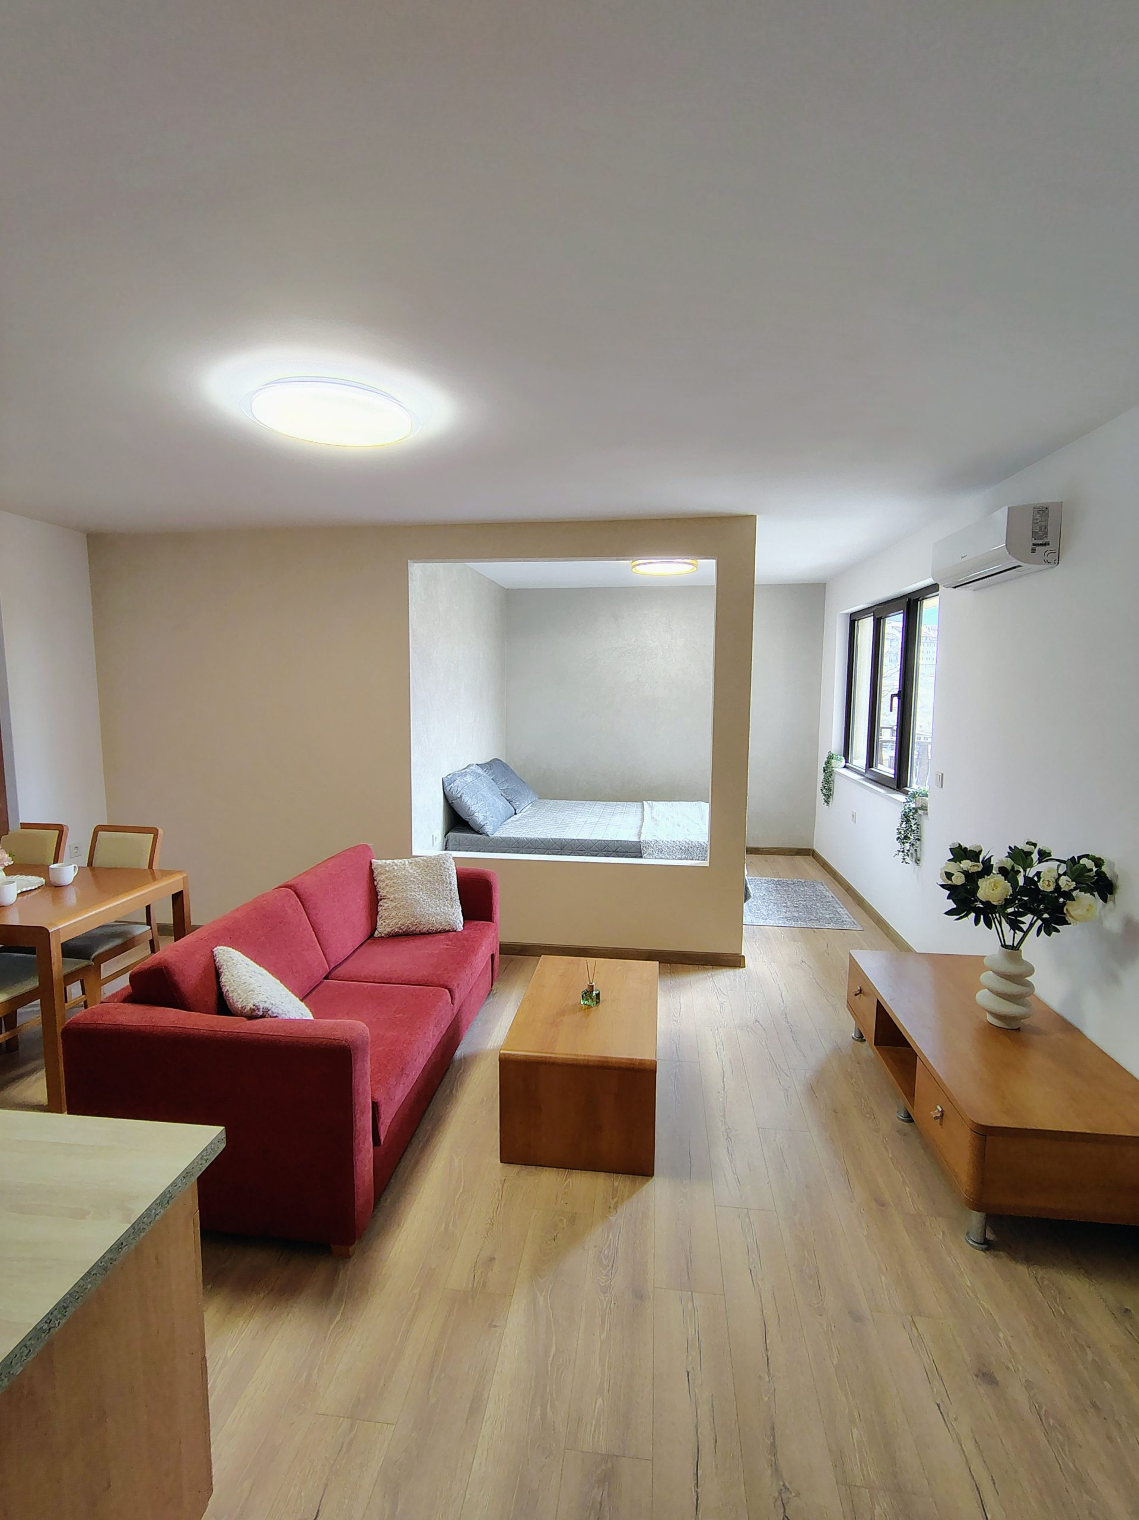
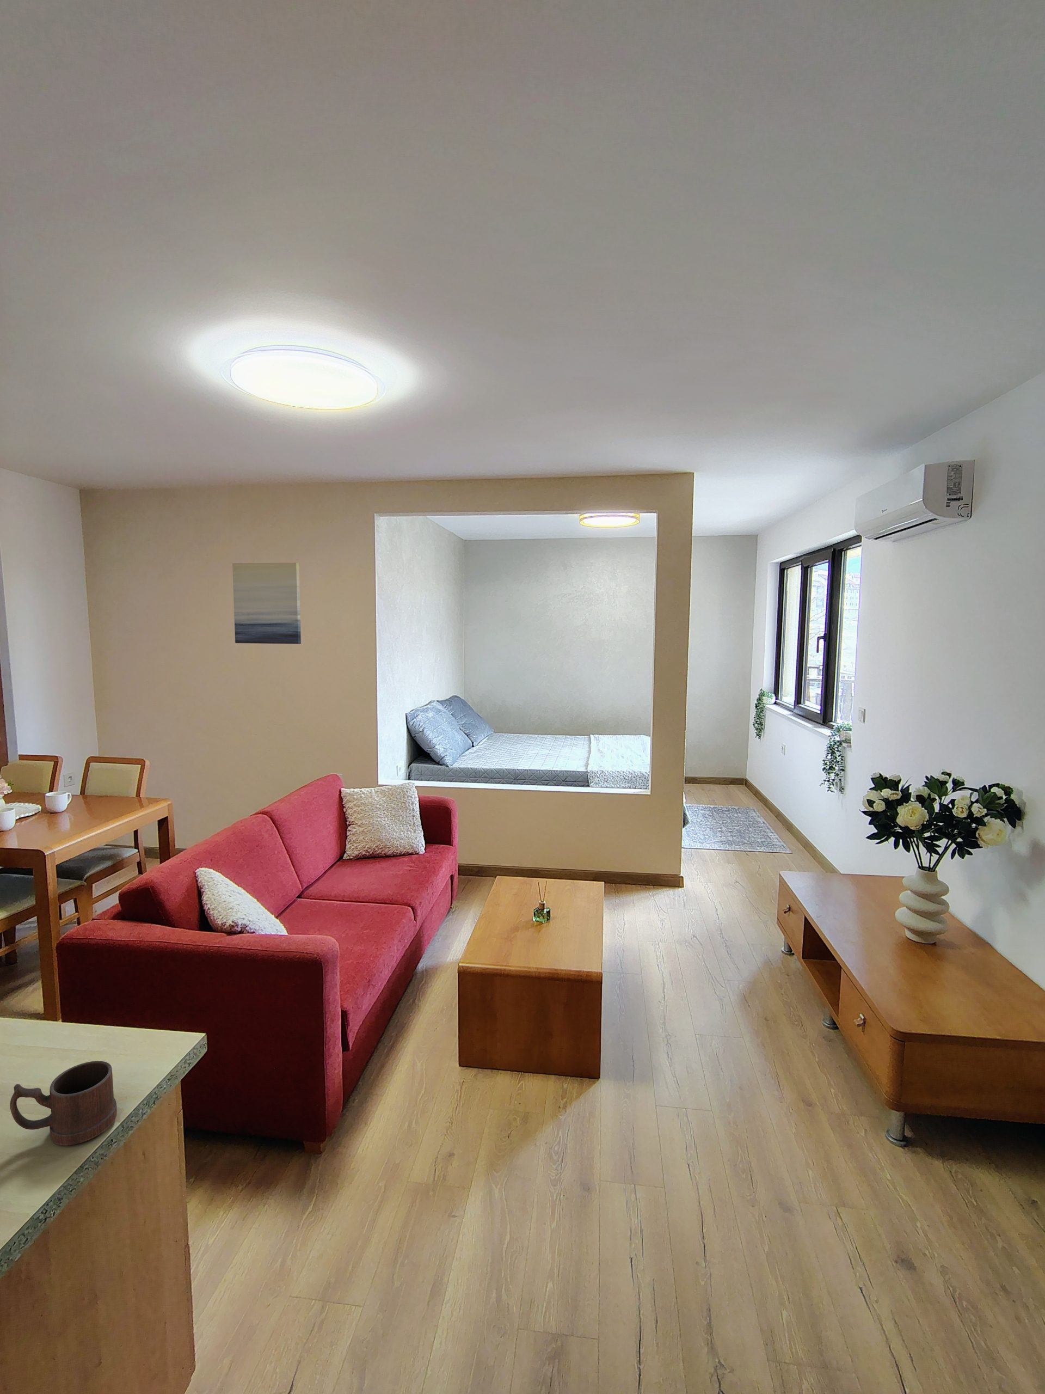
+ mug (65, 1101)
+ wall art (267, 604)
